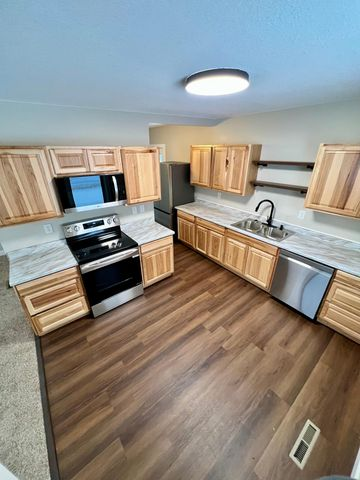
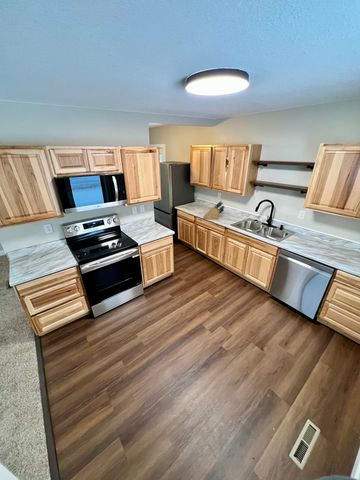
+ knife block (214, 209)
